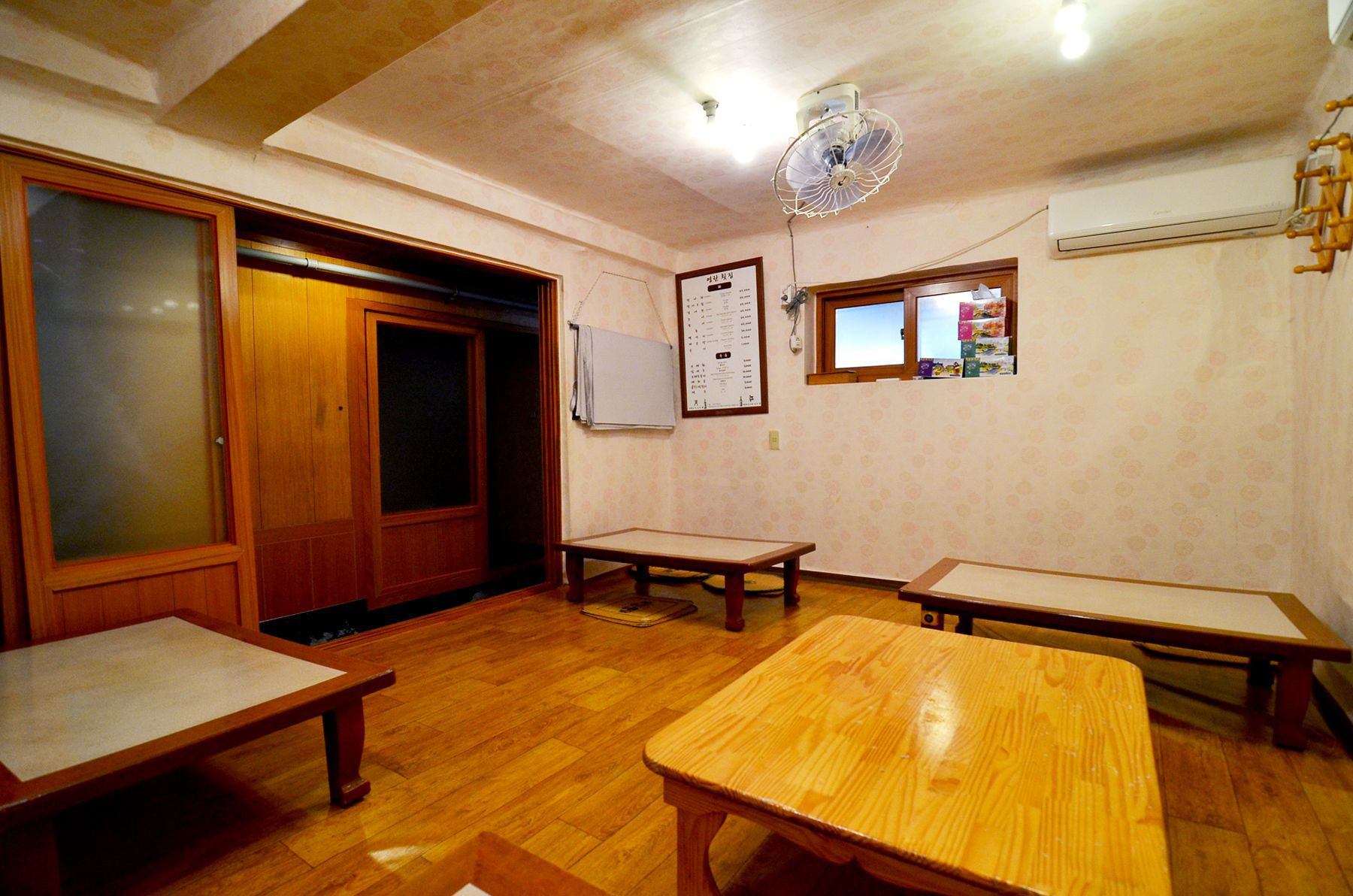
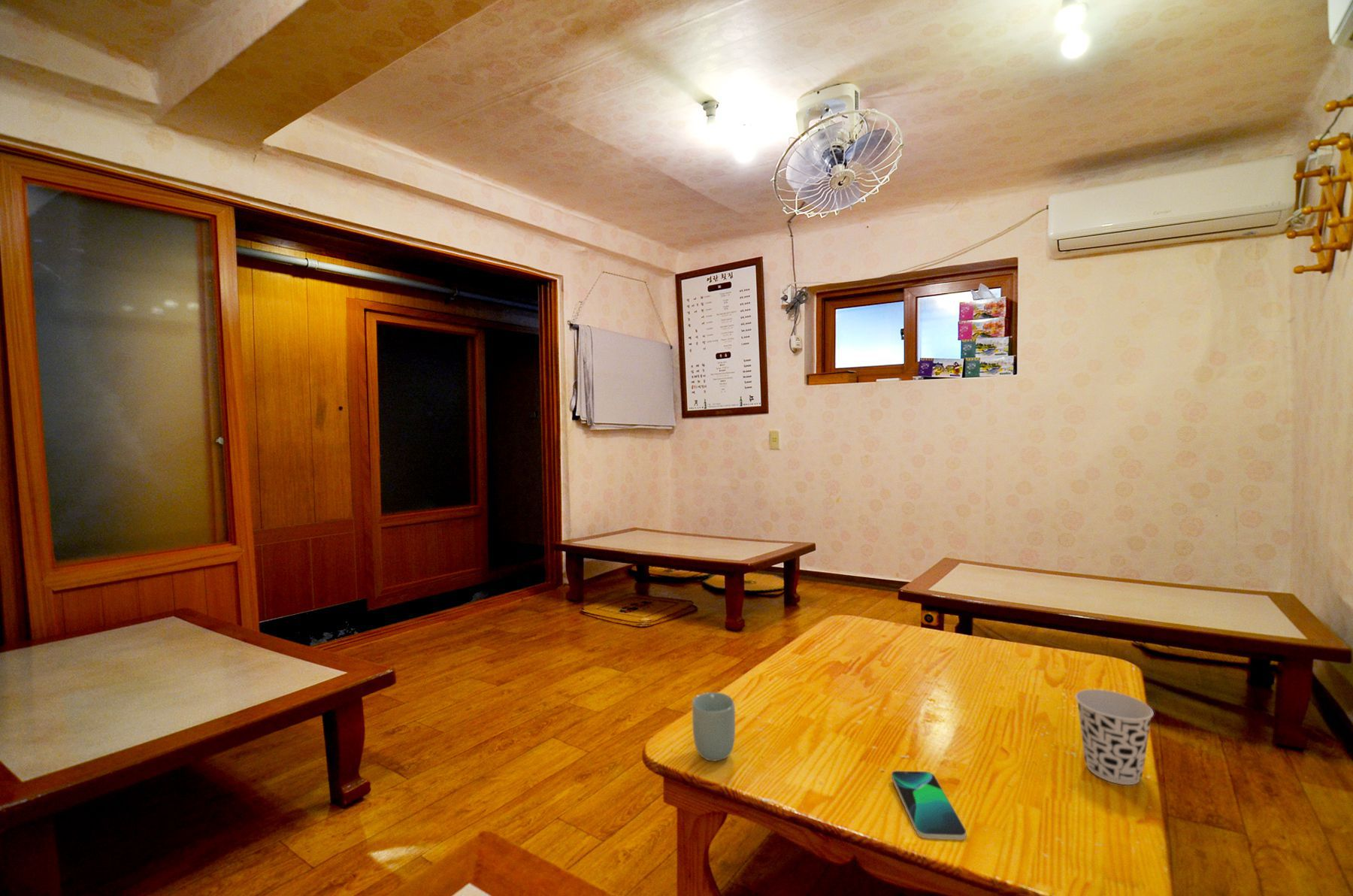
+ cup (713, 728)
+ cup (1112, 737)
+ smartphone (926, 802)
